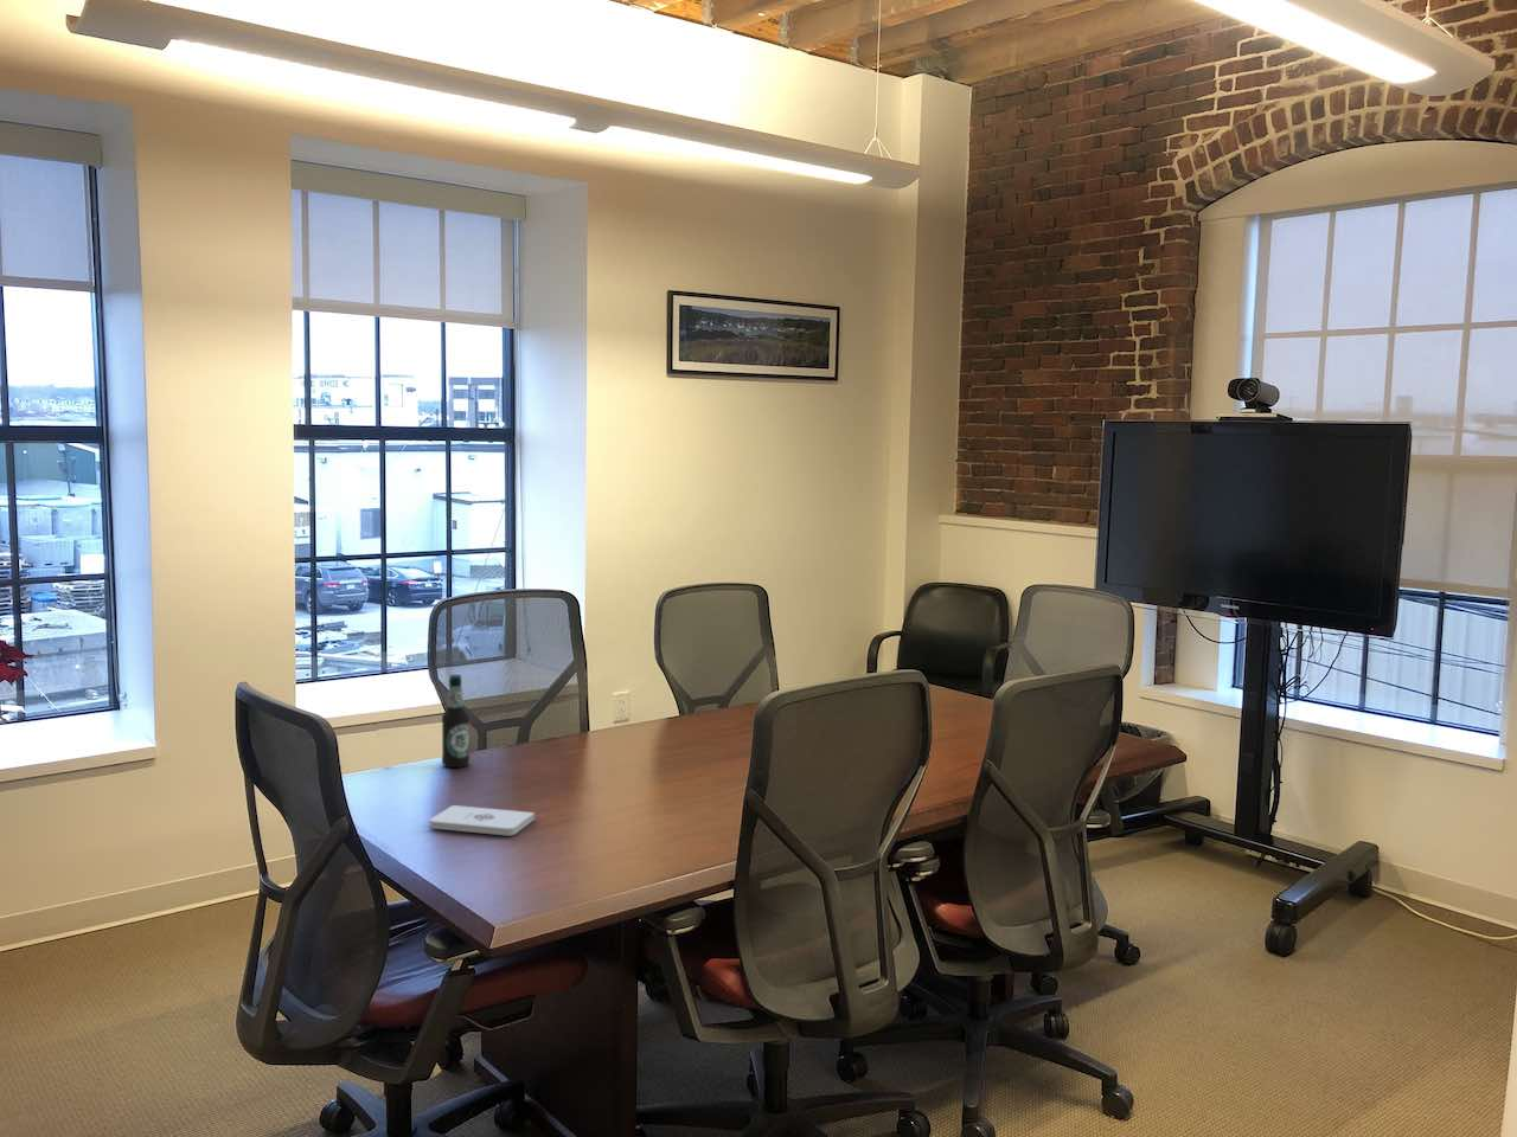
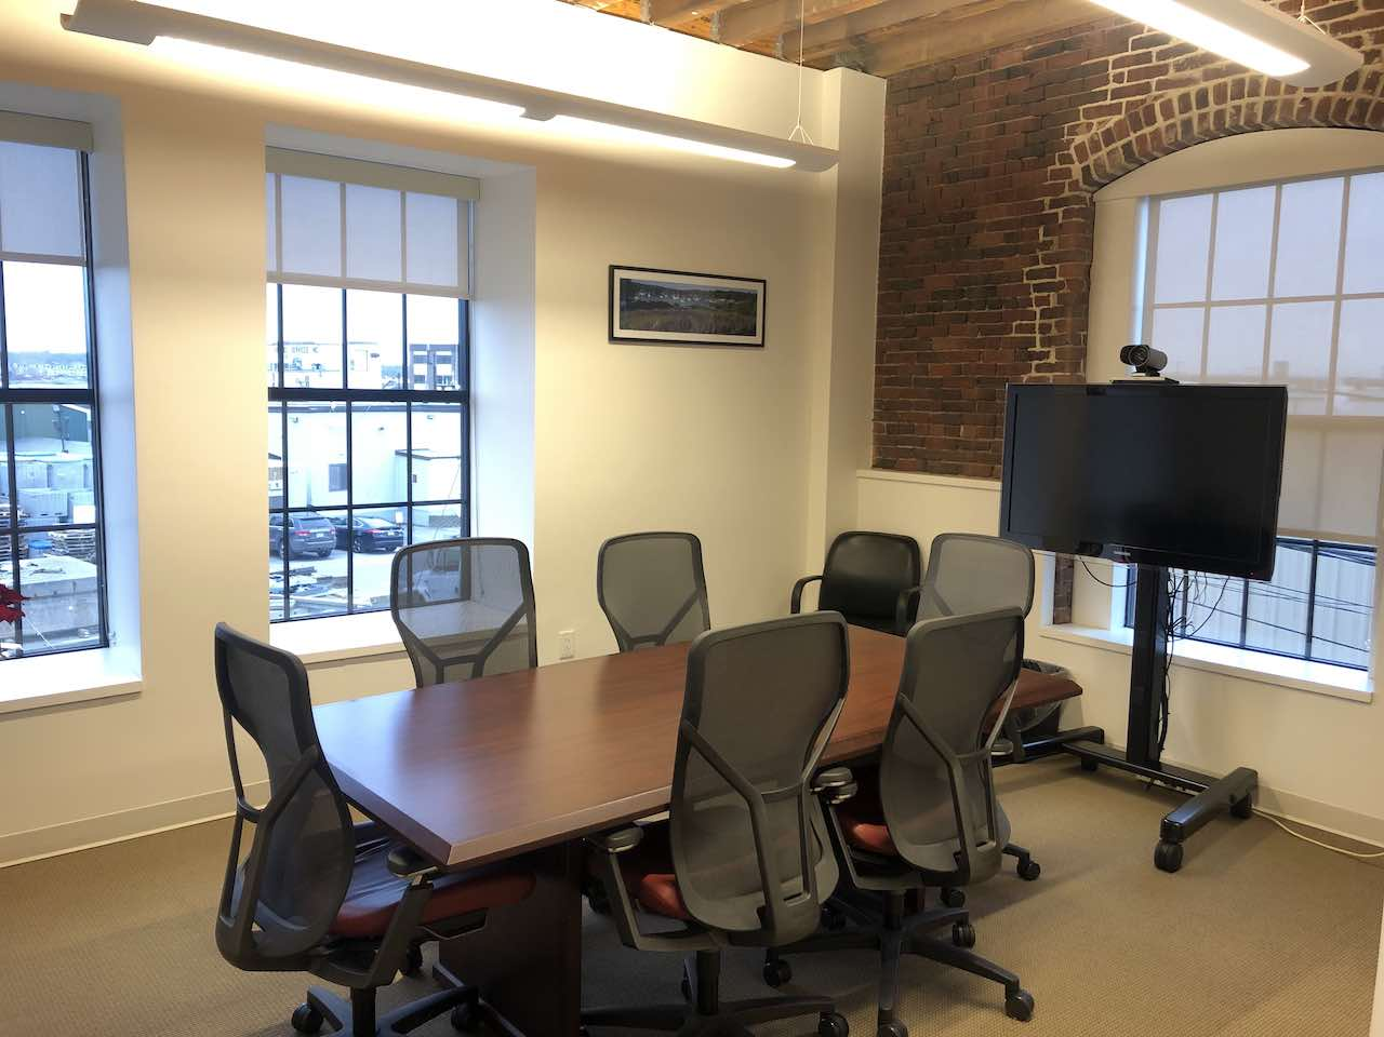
- notepad (481, 819)
- bottle (455, 720)
